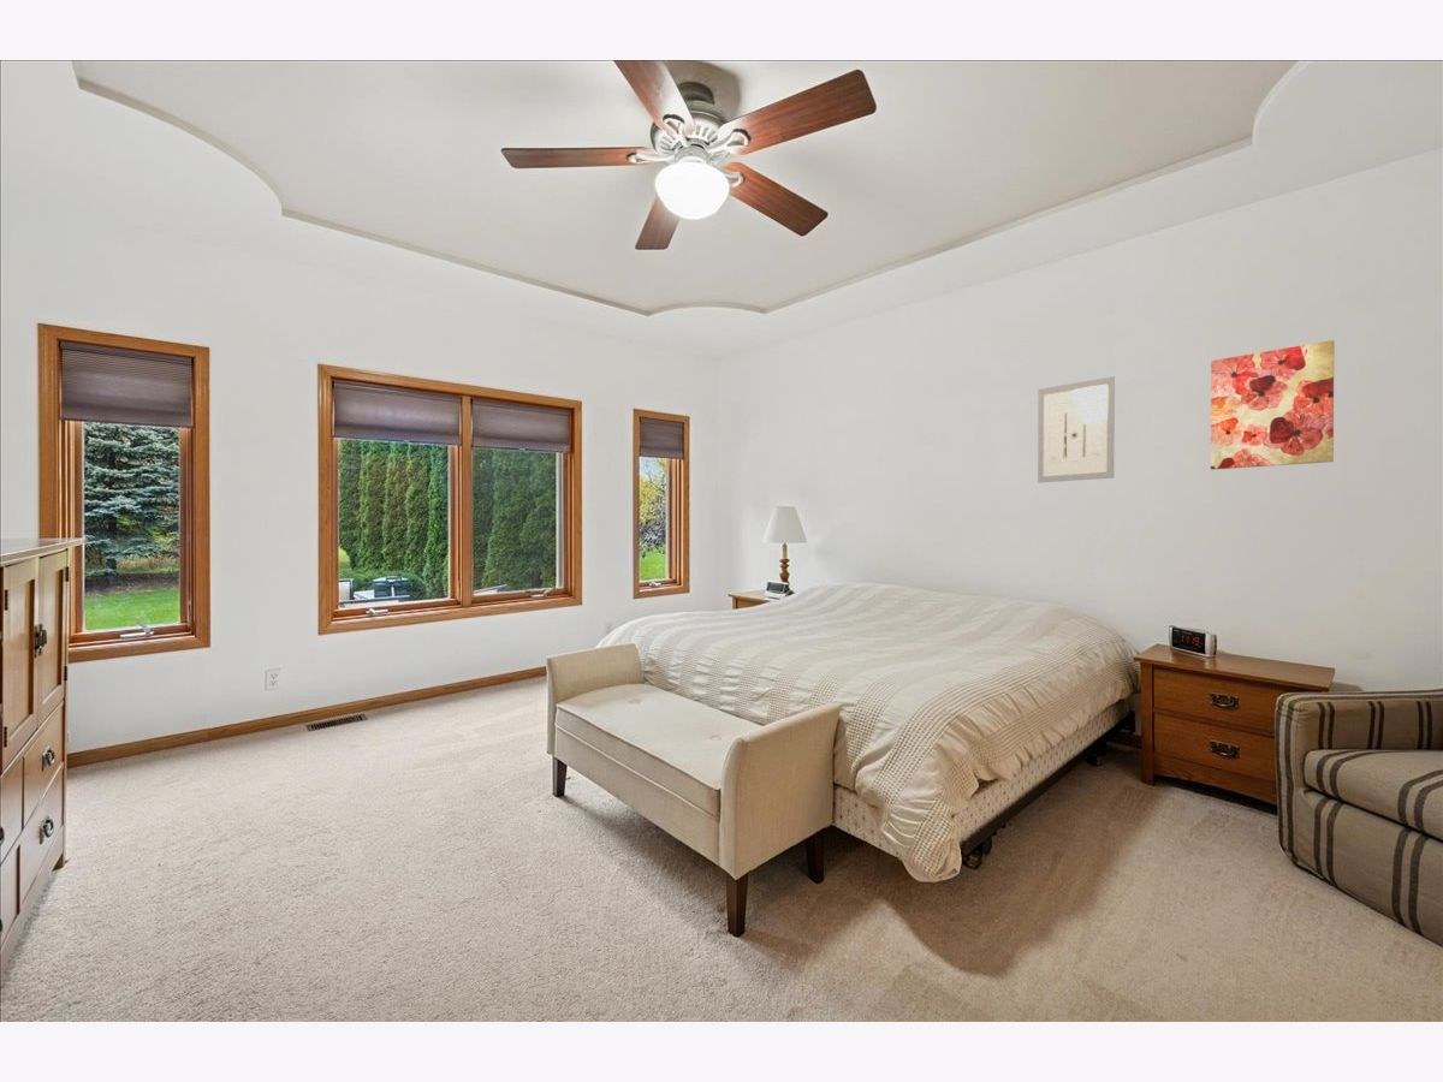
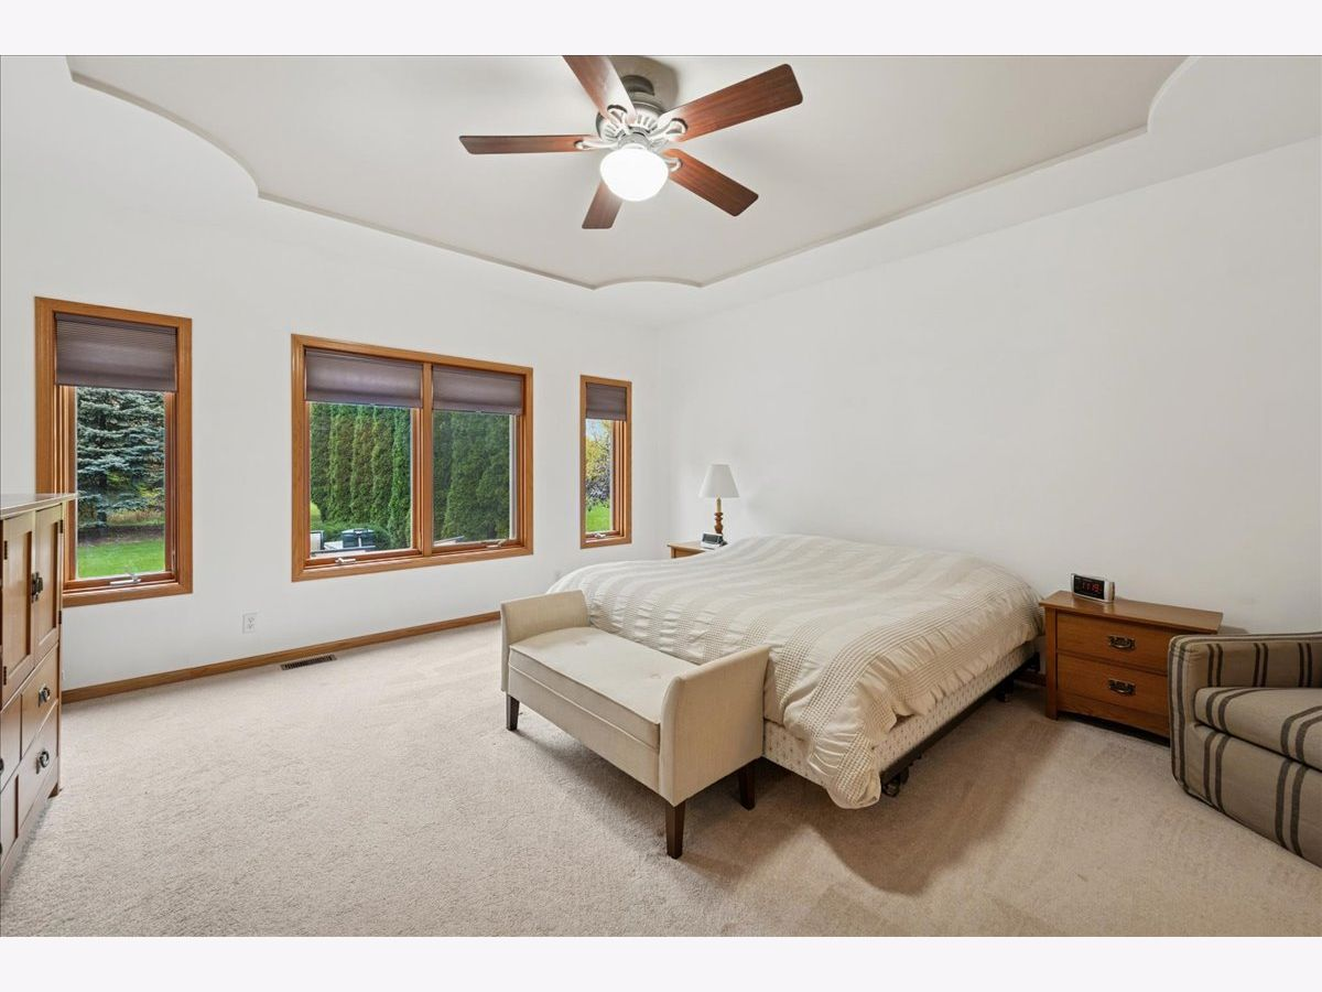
- wall art (1074, 432)
- wall art (1269, 408)
